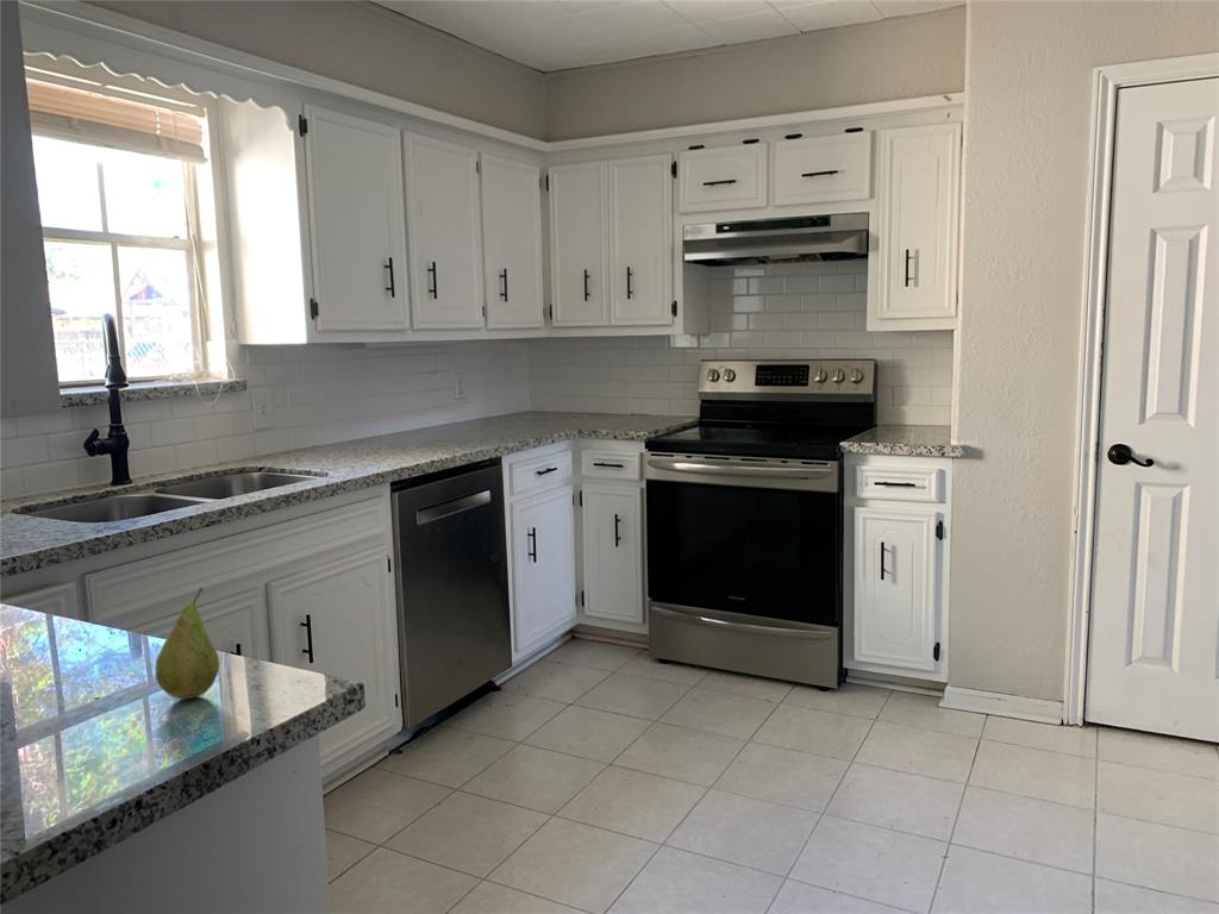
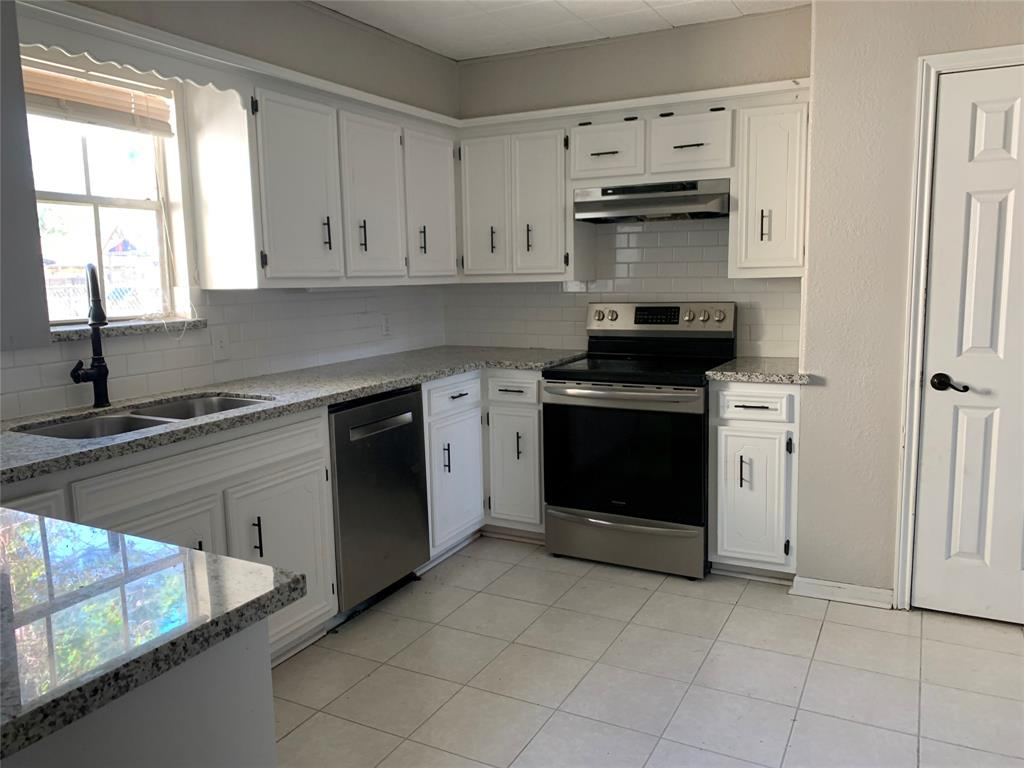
- fruit (186, 644)
